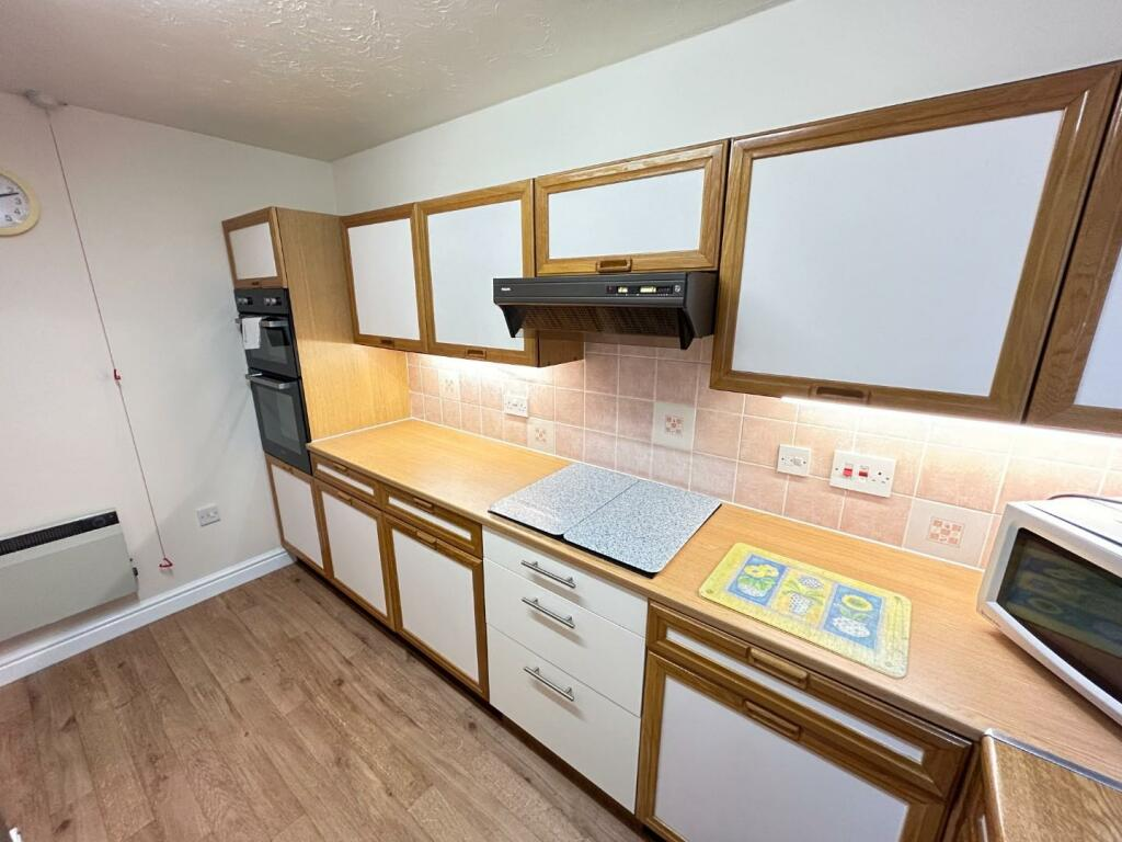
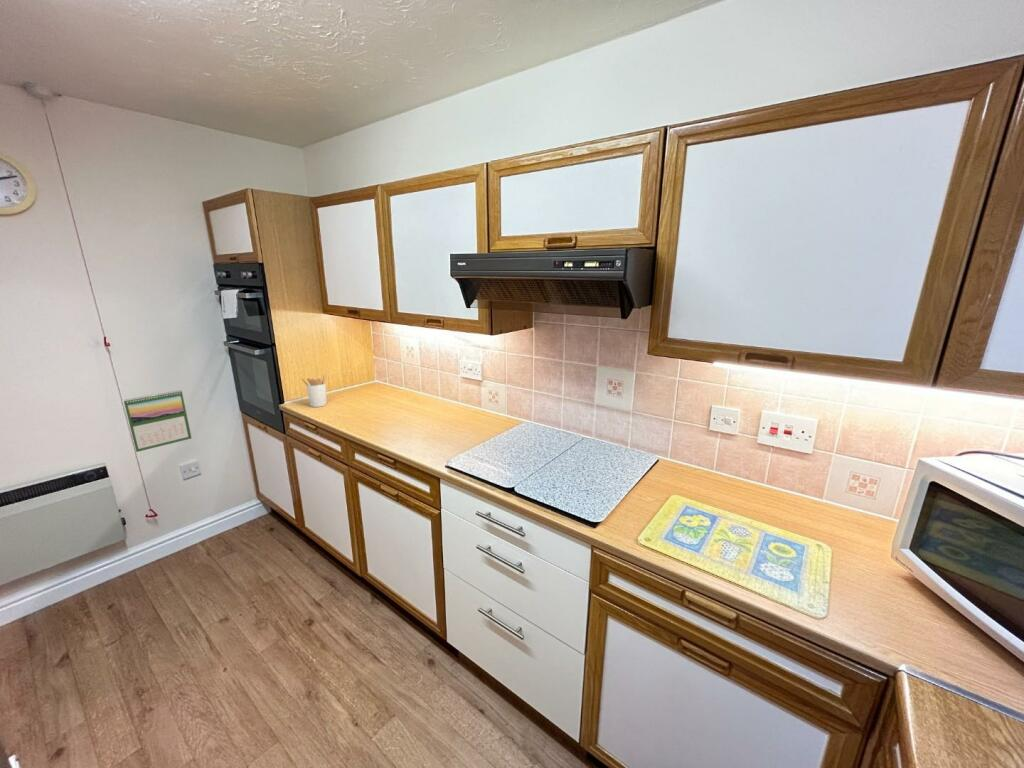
+ calendar (159, 419)
+ utensil holder (316, 390)
